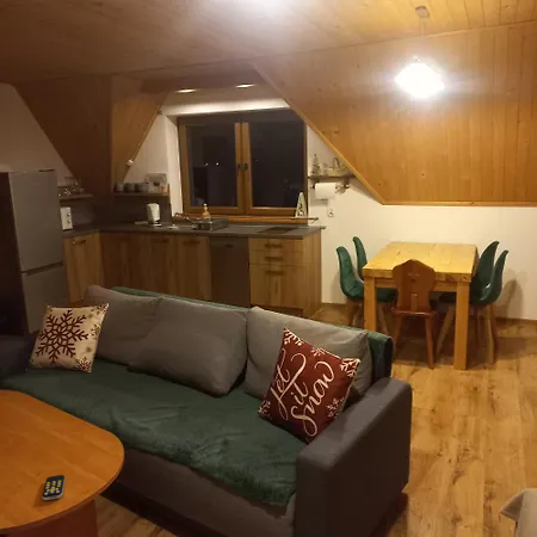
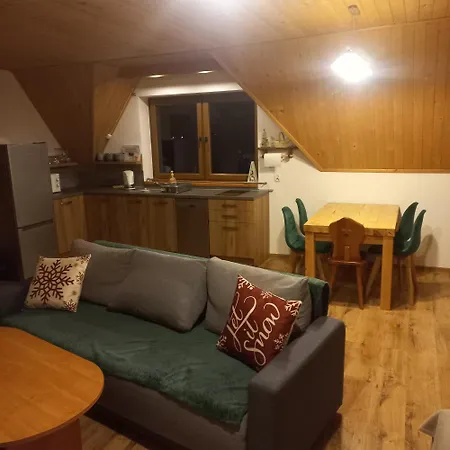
- remote control (54, 487)
